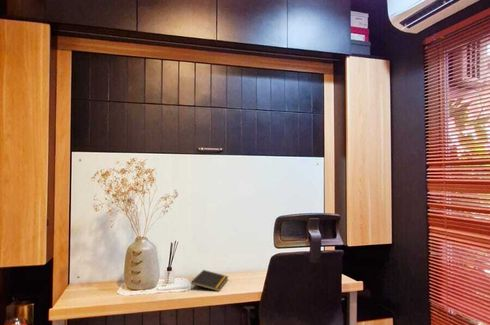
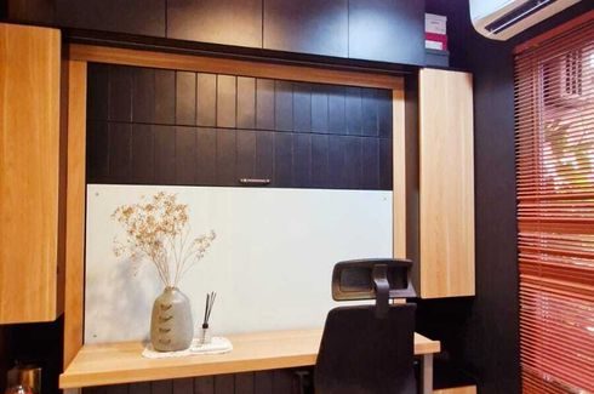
- notepad (210, 279)
